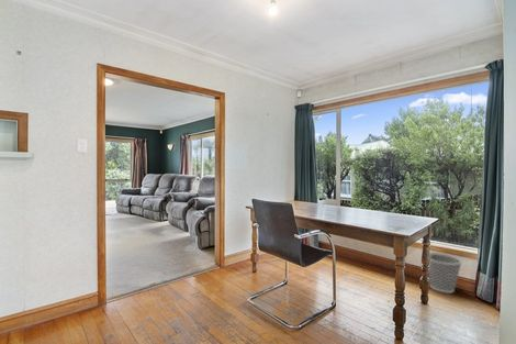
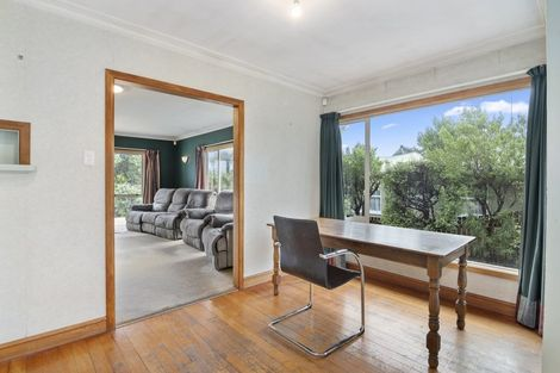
- wastebasket (441, 273)
